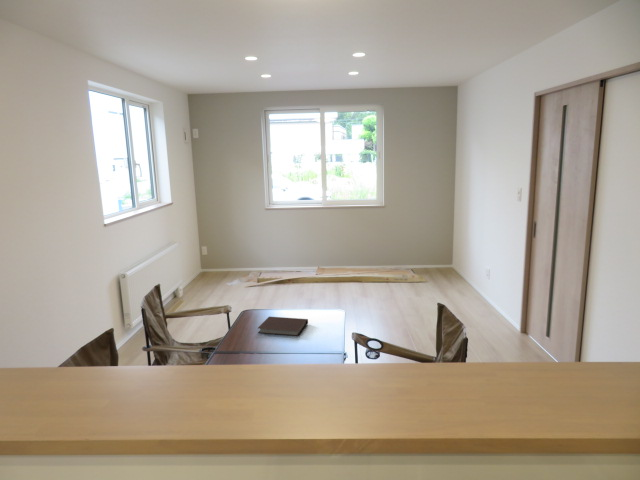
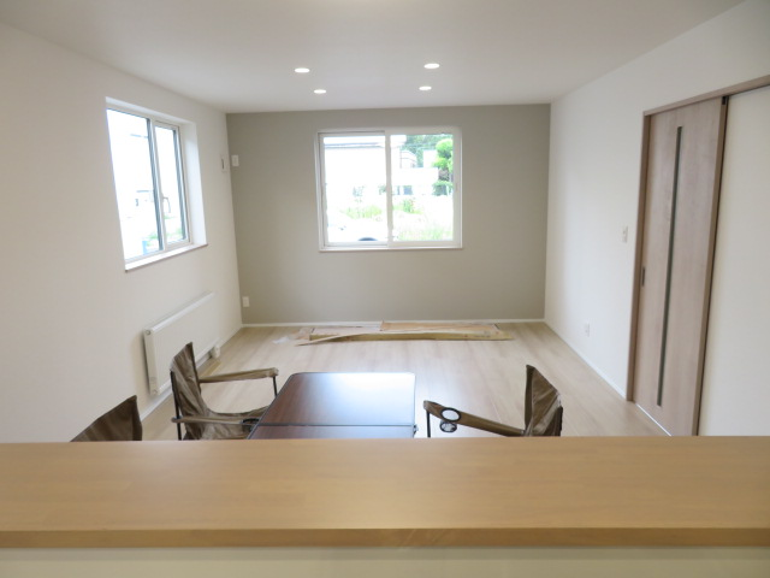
- notebook (283, 325)
